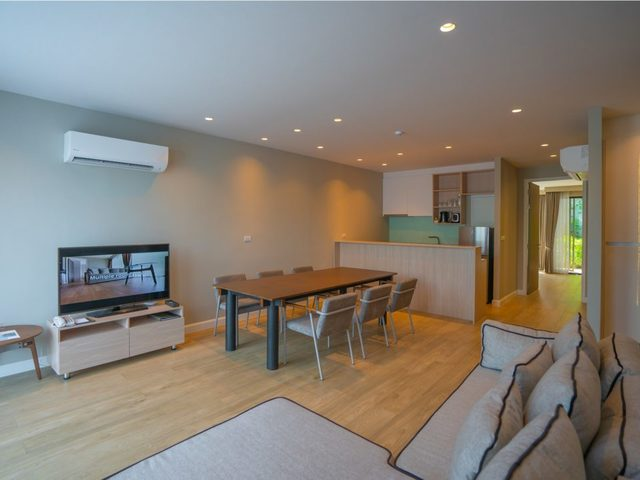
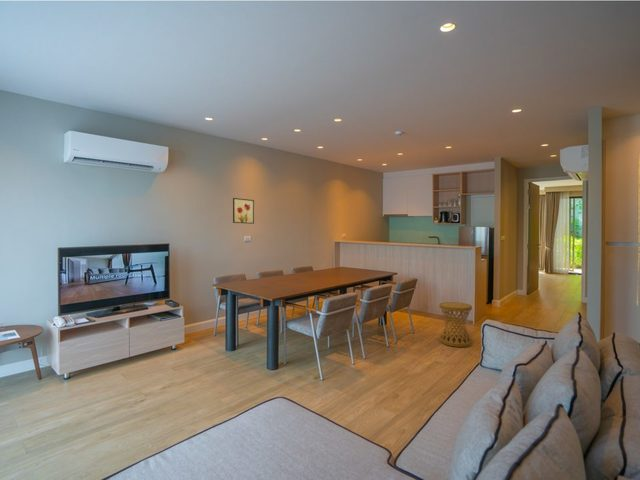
+ side table (455, 324)
+ wall art (243, 211)
